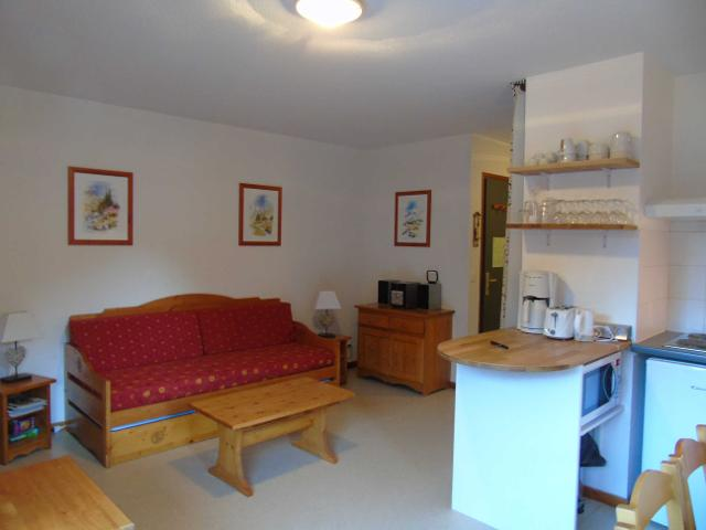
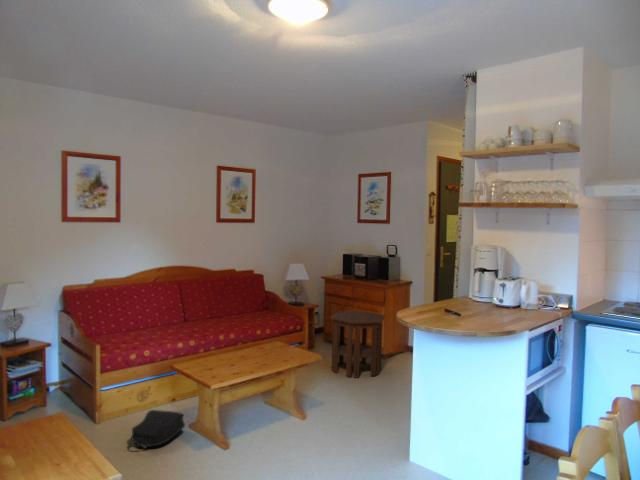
+ backpack (154, 428)
+ side table (357, 342)
